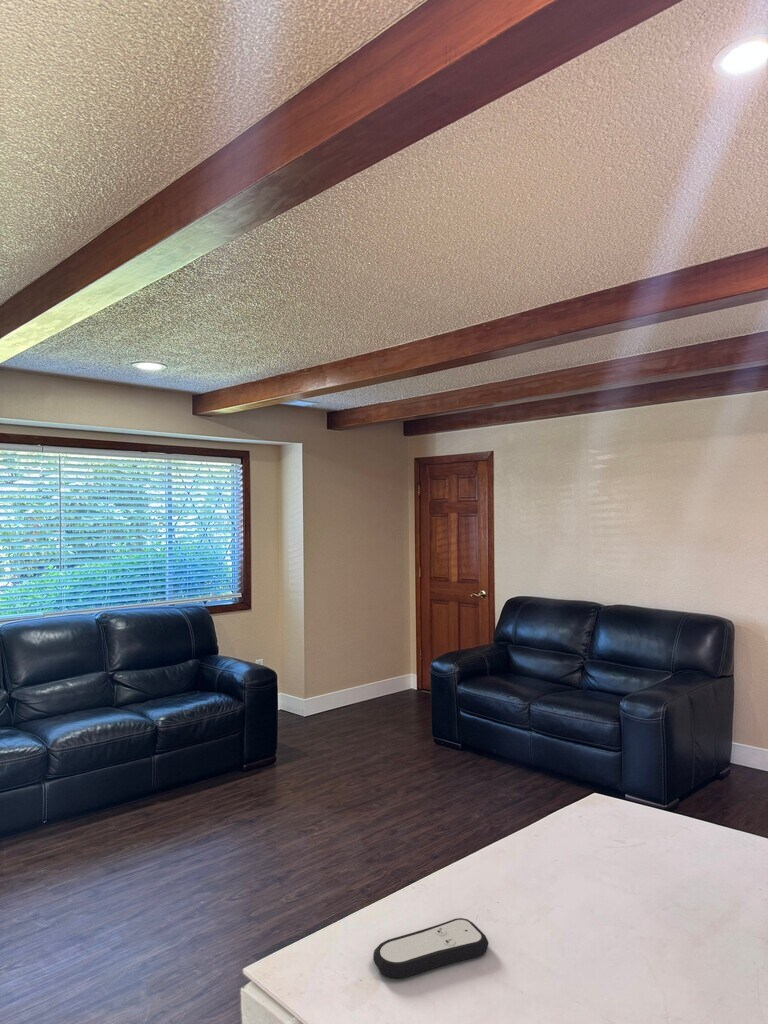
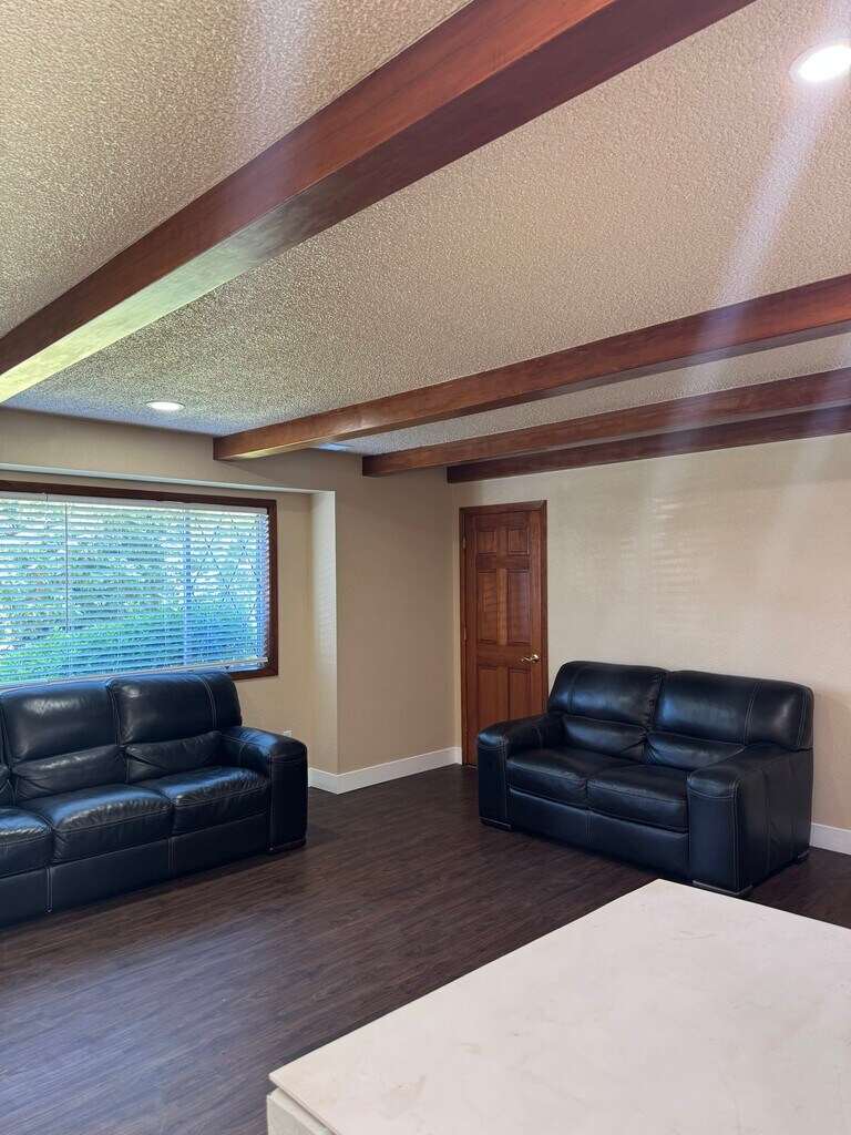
- remote control (430, 947)
